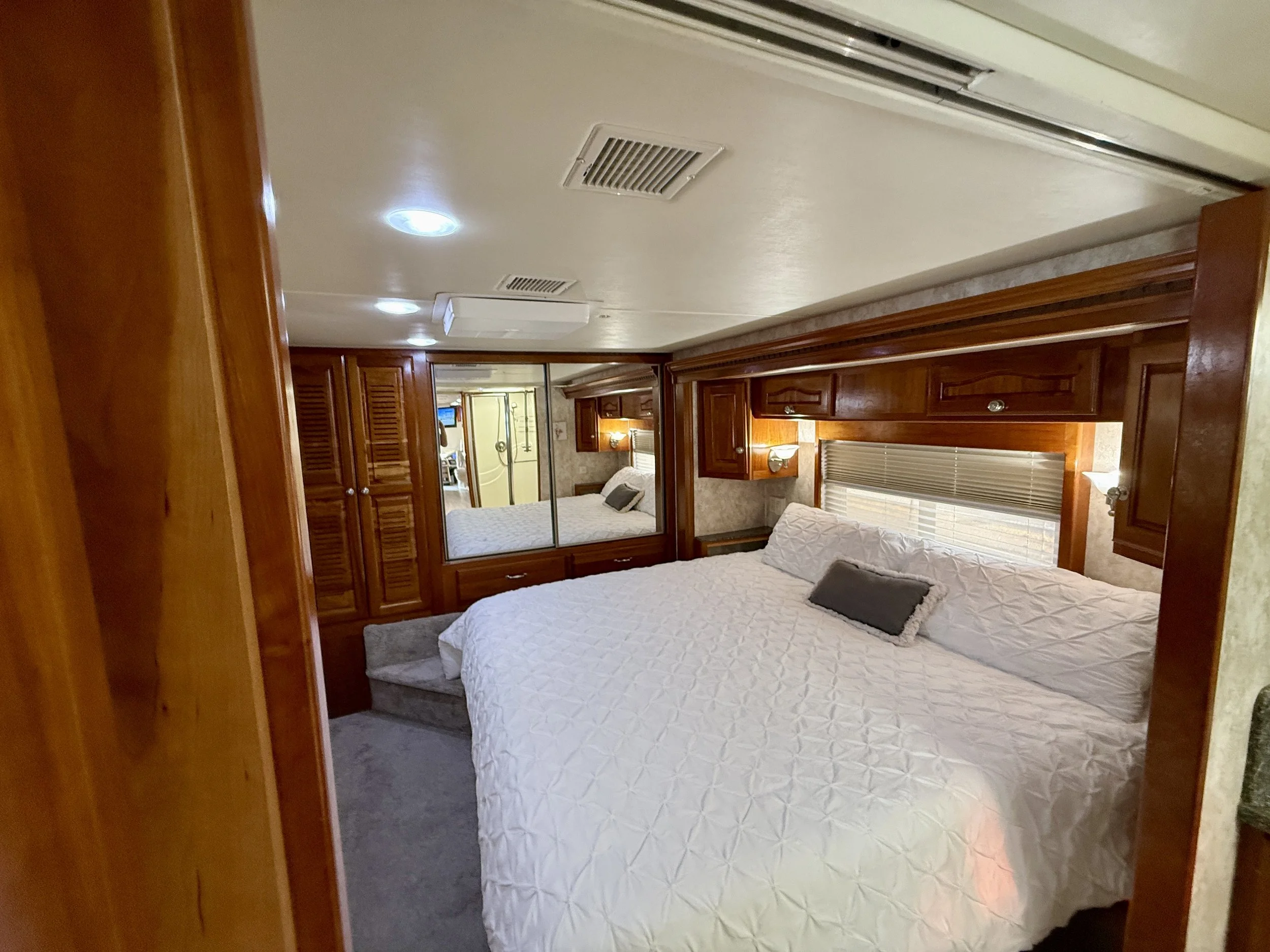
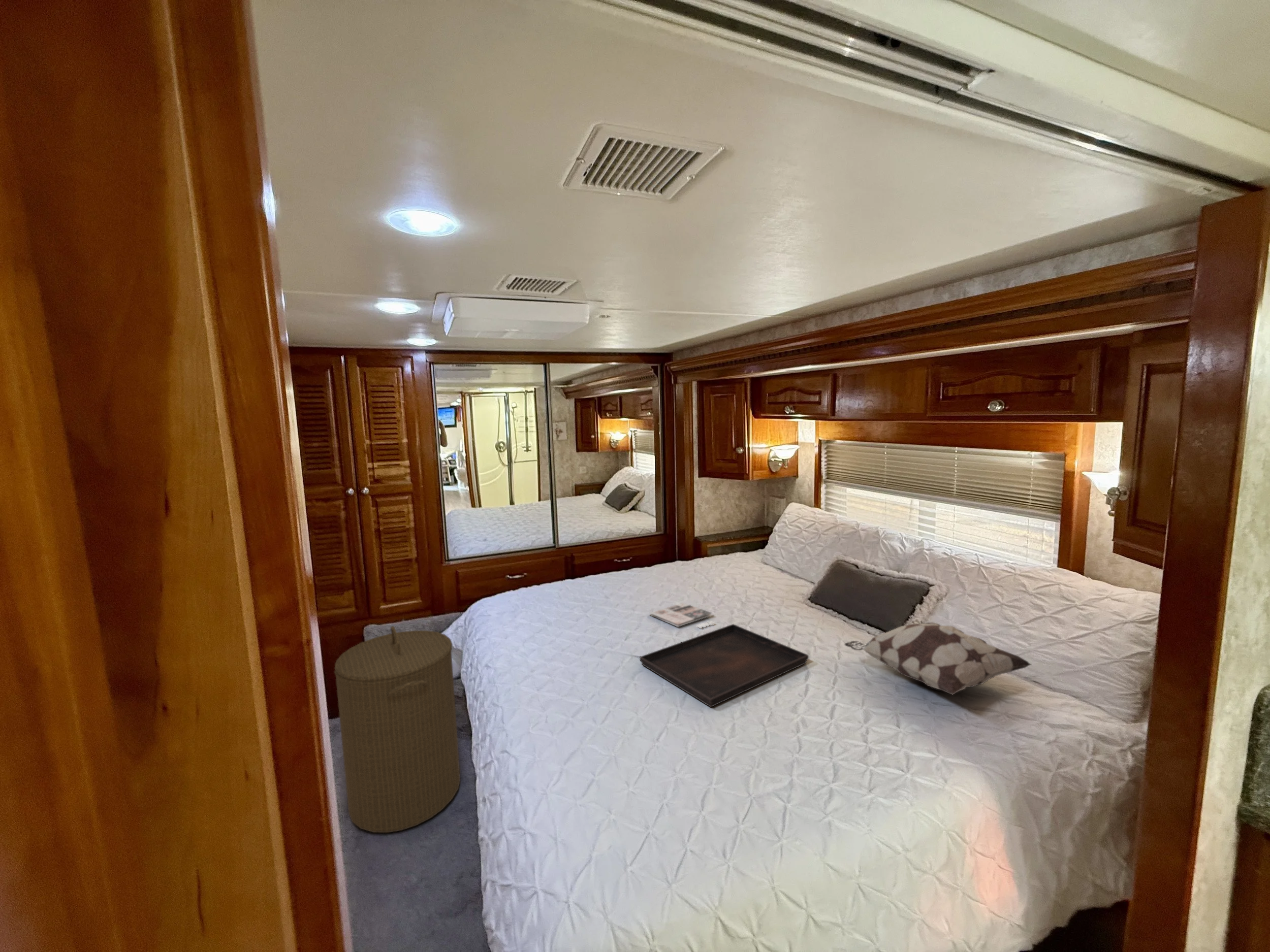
+ magazine (685, 616)
+ laundry hamper (400, 712)
+ serving tray (723, 660)
+ decorative pillow (932, 653)
